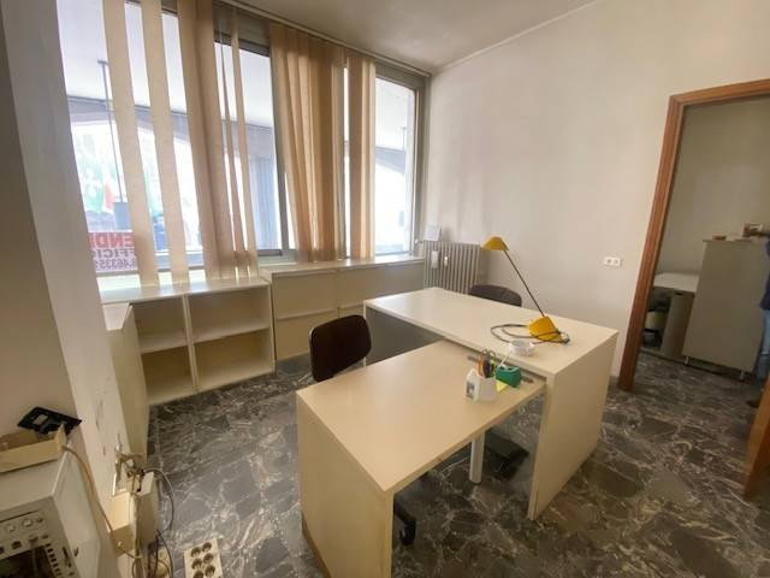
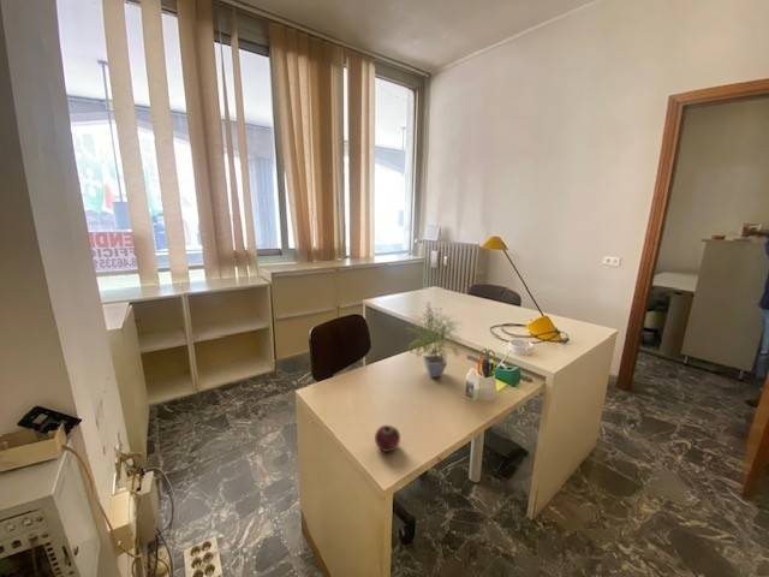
+ apple (387, 436)
+ potted plant (433, 340)
